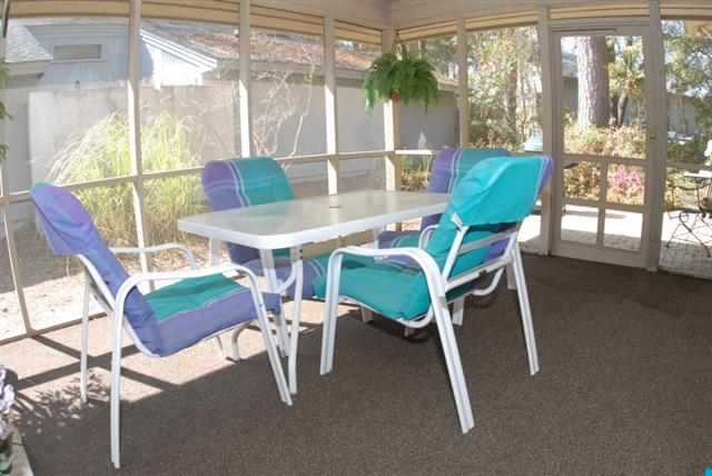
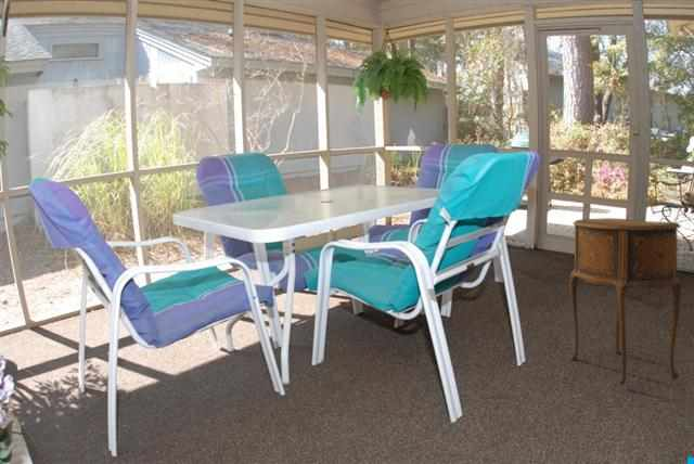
+ side table (619, 296)
